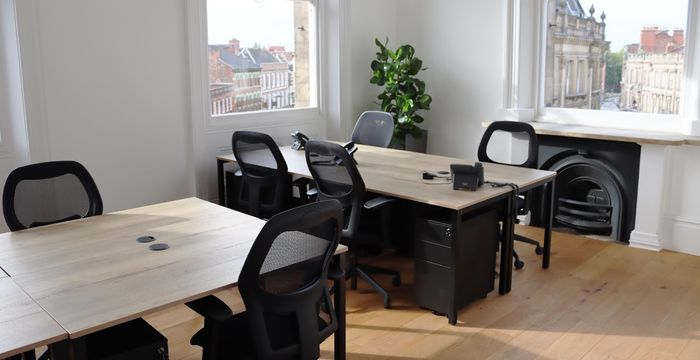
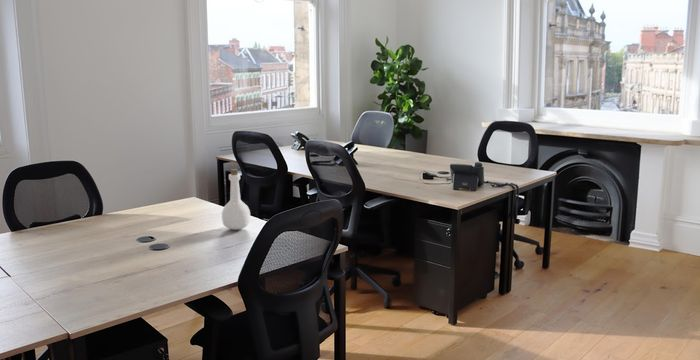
+ bottle (235, 199)
